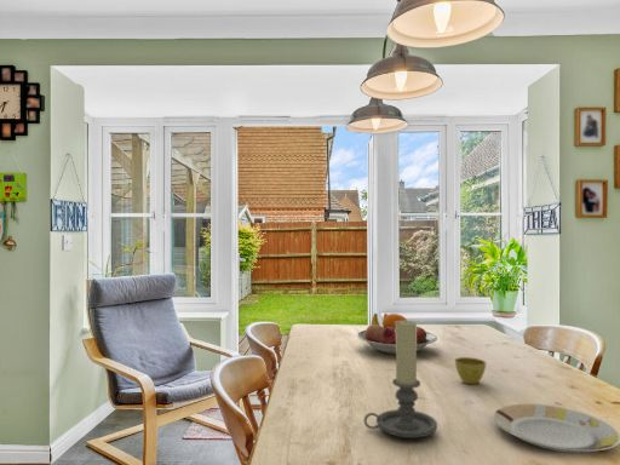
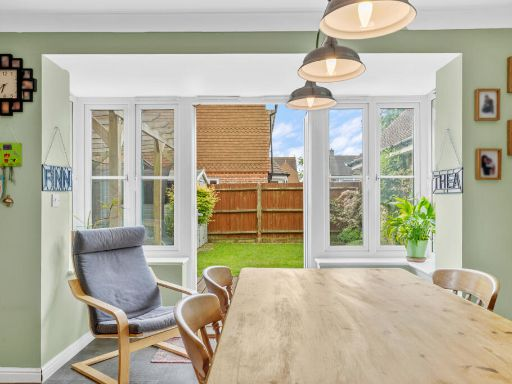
- flower pot (470, 371)
- fruit bowl (395, 332)
- candle holder (400, 374)
- plate (553, 429)
